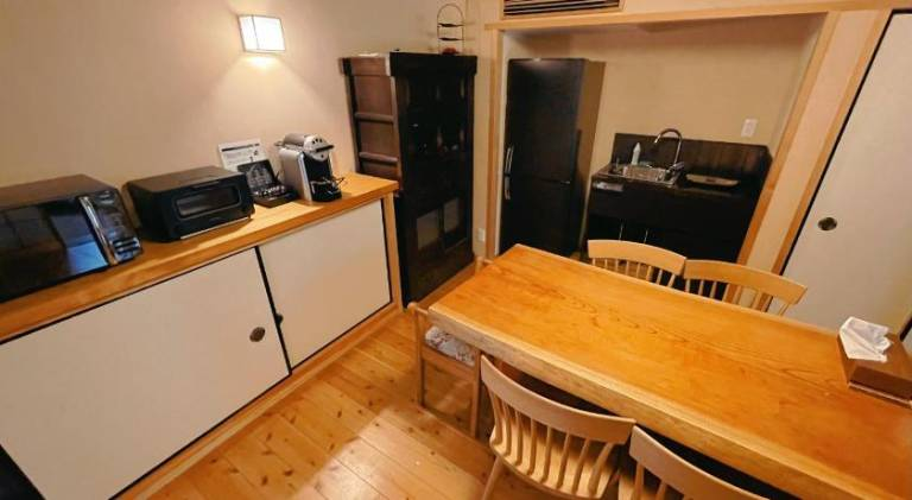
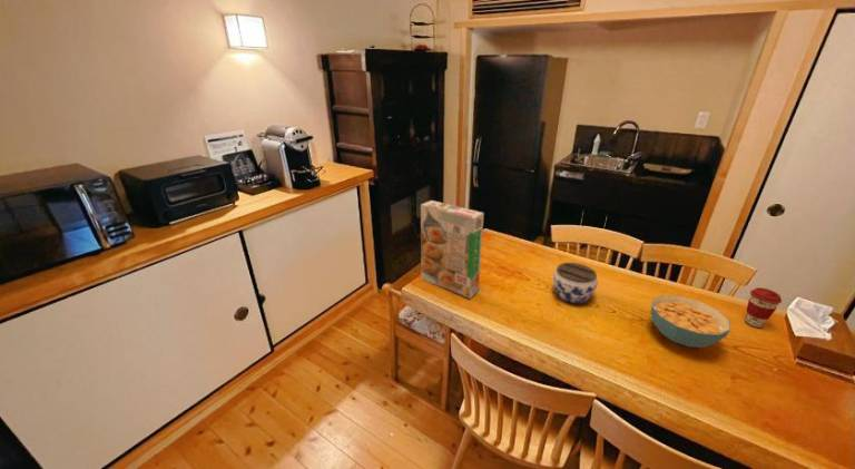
+ jar (573, 283)
+ cereal bowl (684, 325)
+ cereal box (450, 248)
+ coffee cup (759, 307)
